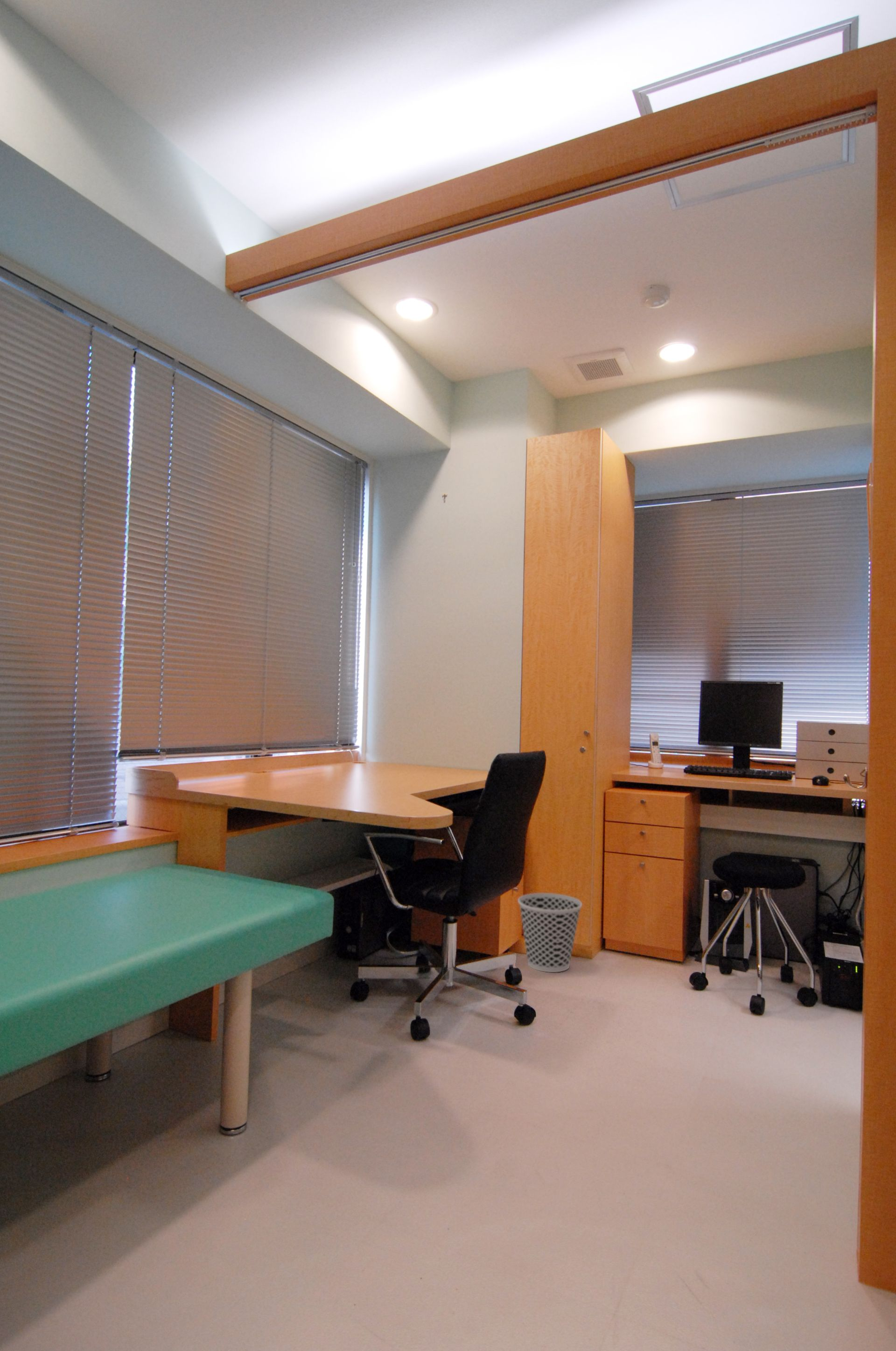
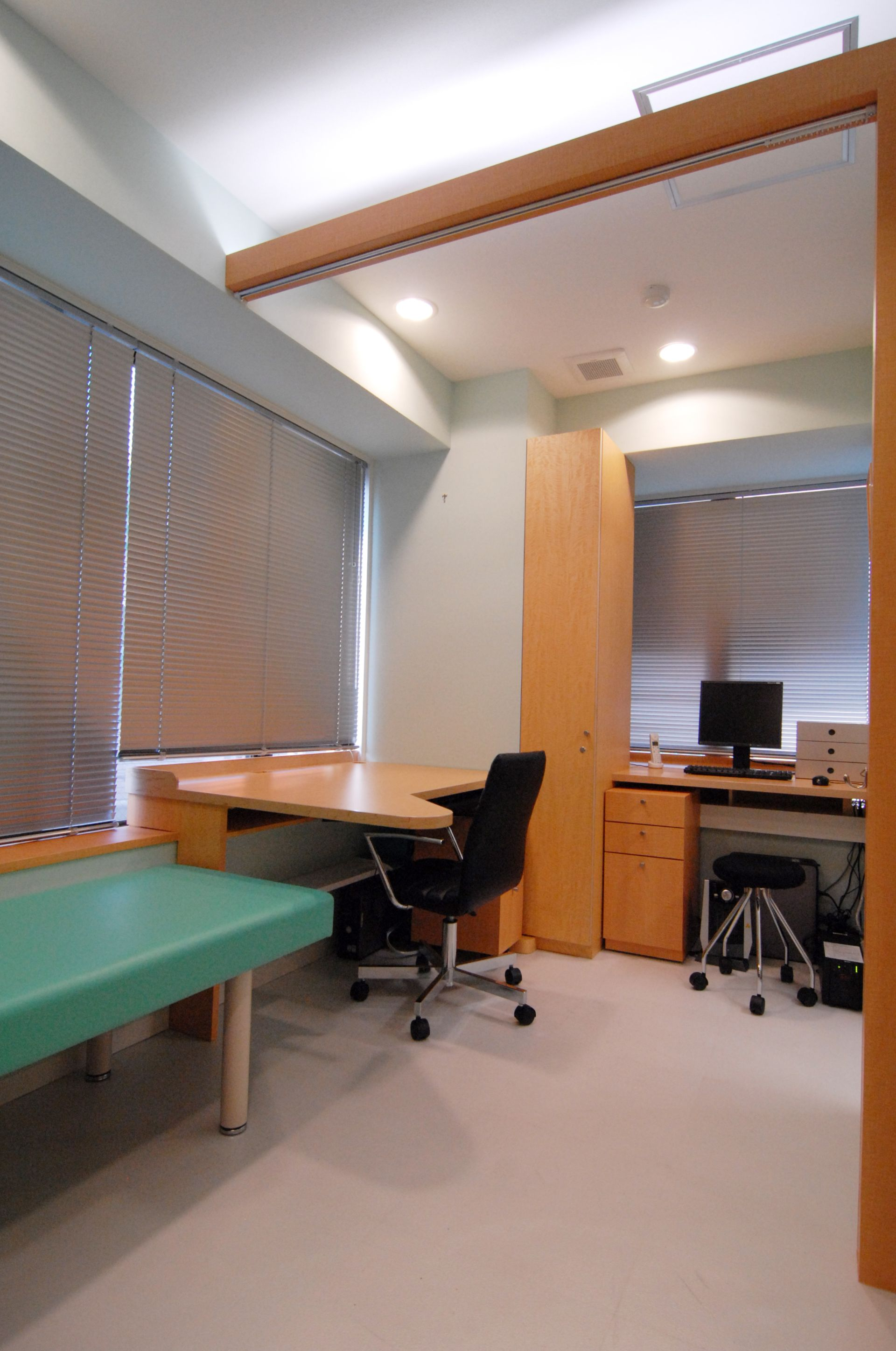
- wastebasket (549, 933)
